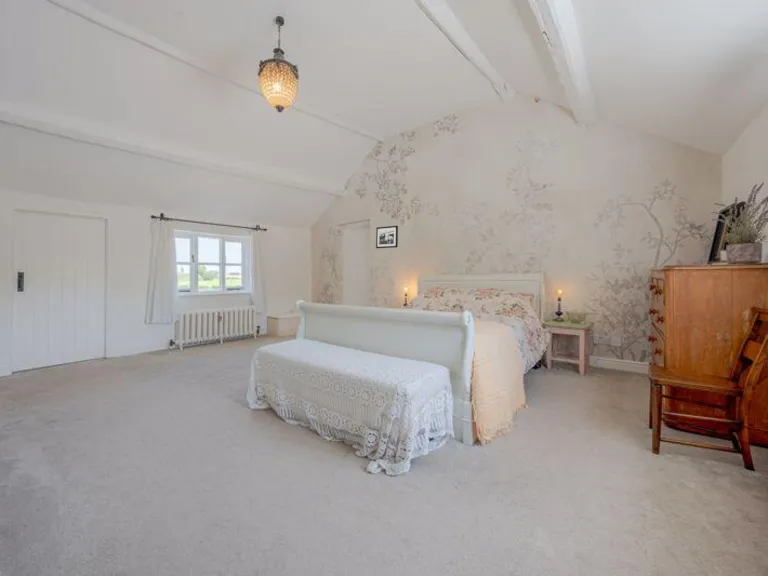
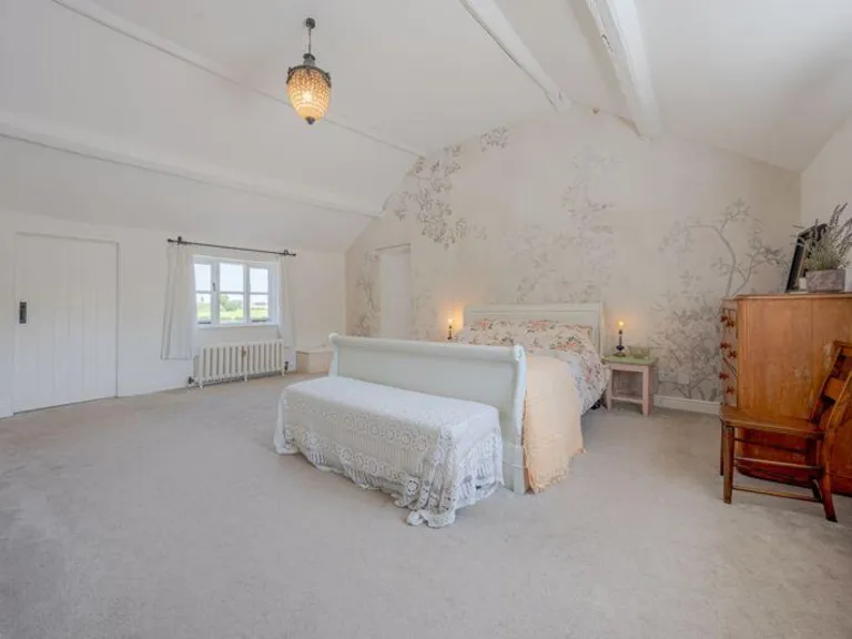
- picture frame (386, 237)
